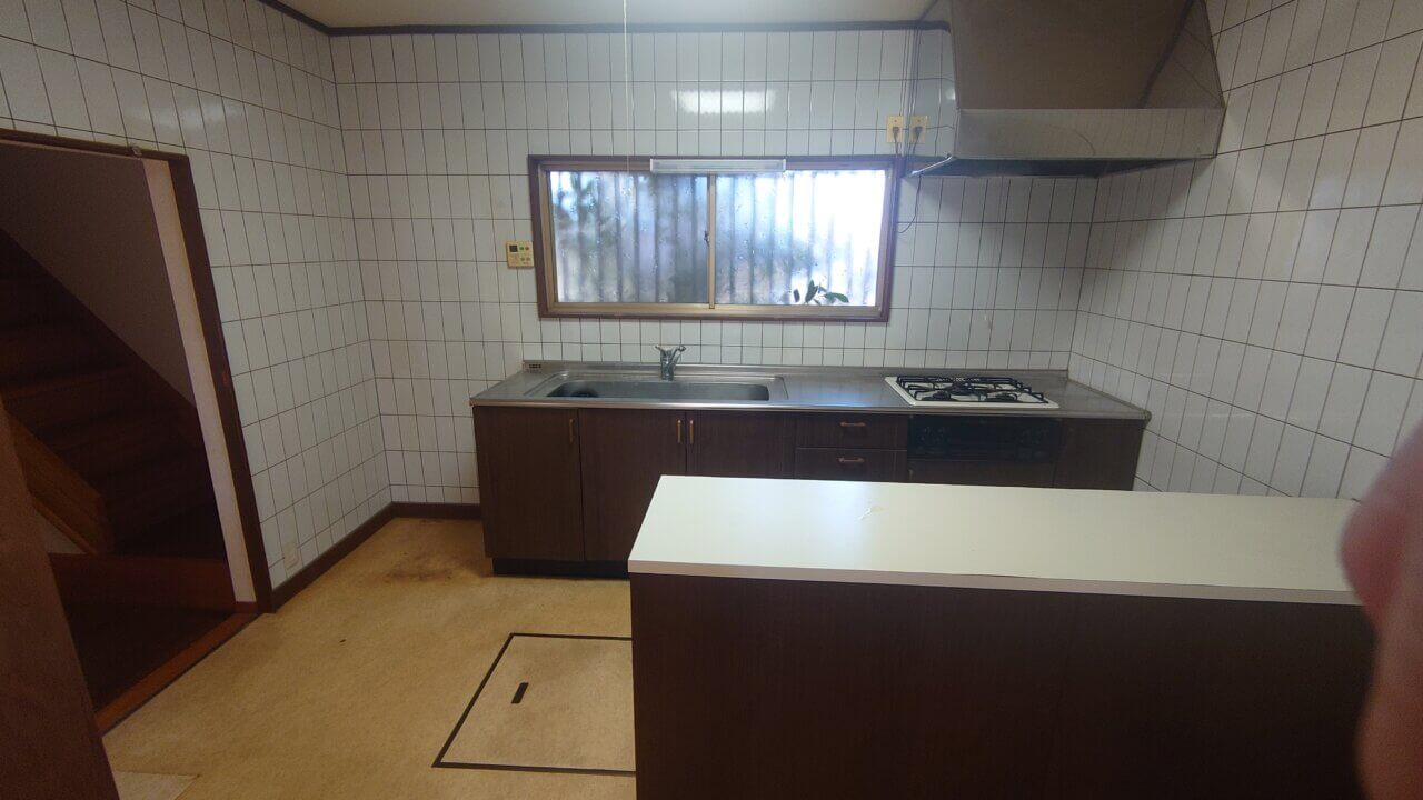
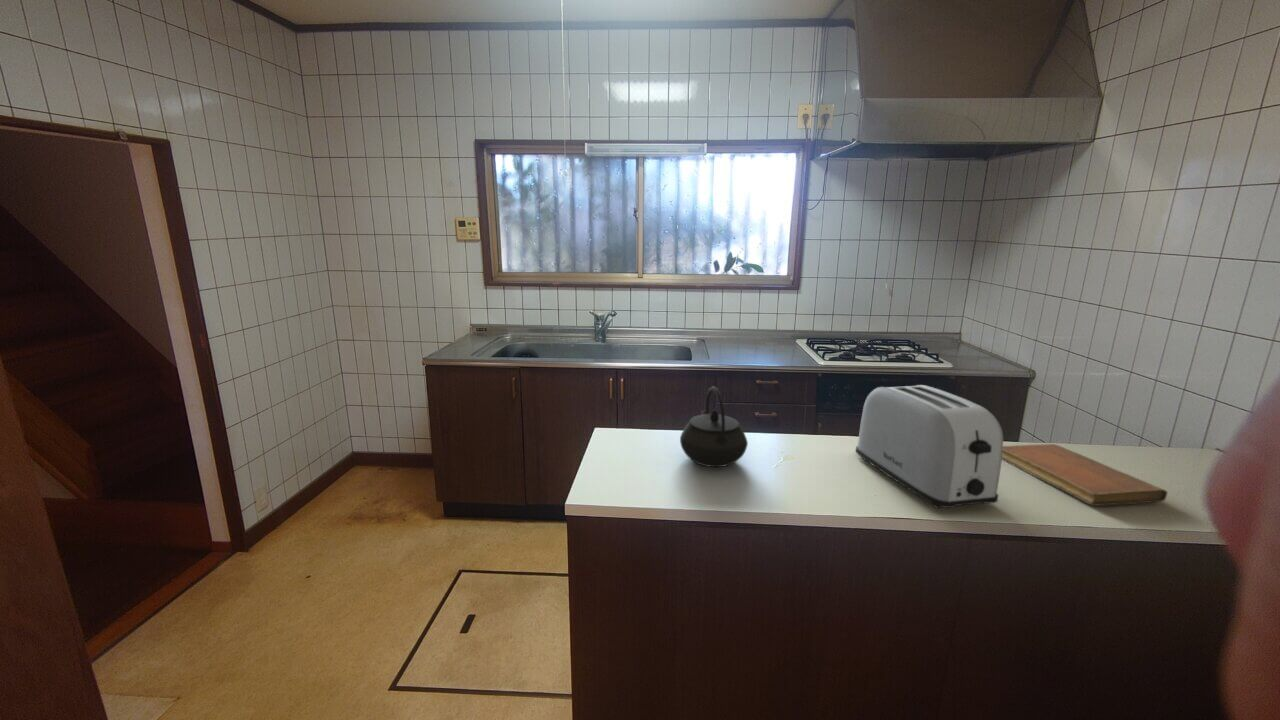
+ kettle (713, 422)
+ toaster (926, 438)
+ notebook (1072, 471)
